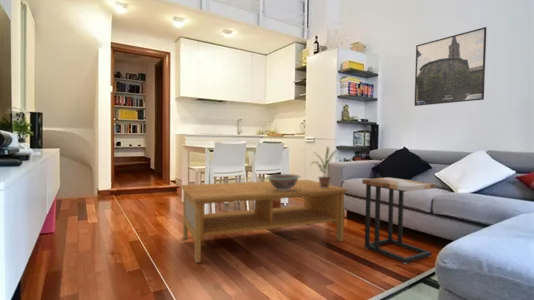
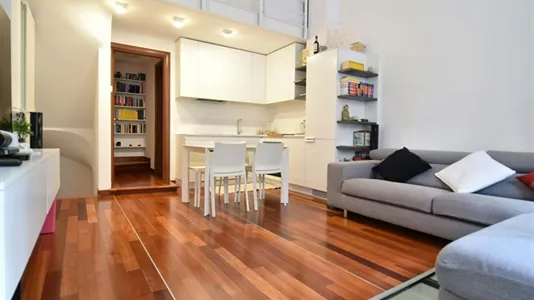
- side table (398, 216)
- potted plant (326, 166)
- decorative bowl (283, 182)
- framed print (447, 70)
- coffee table (262, 213)
